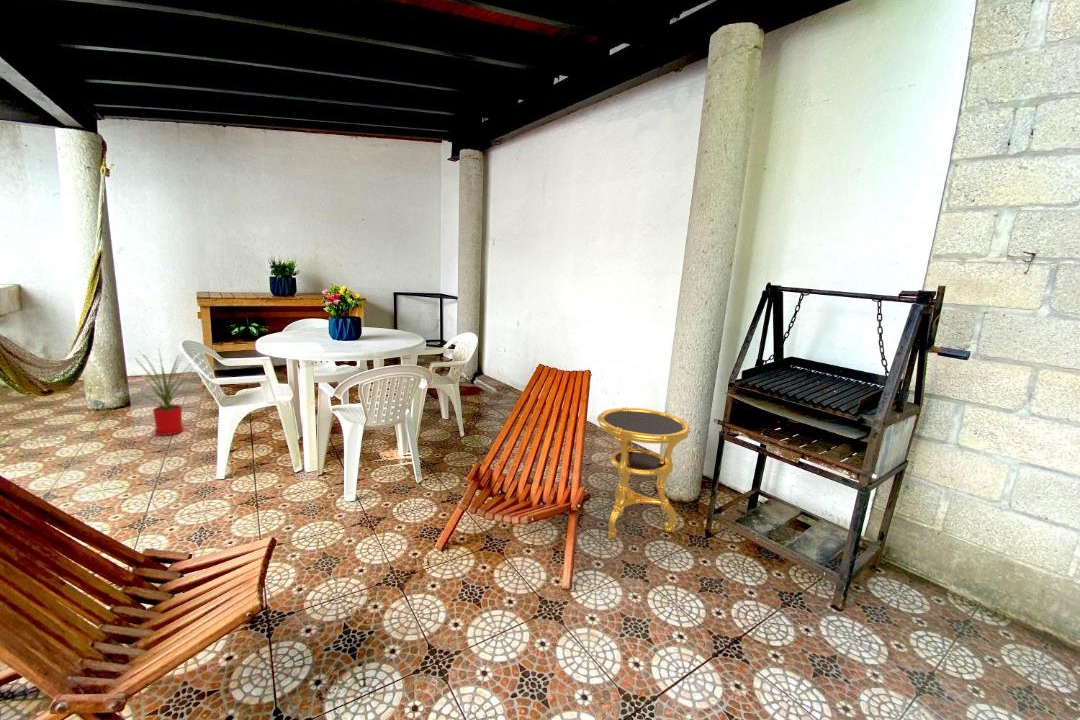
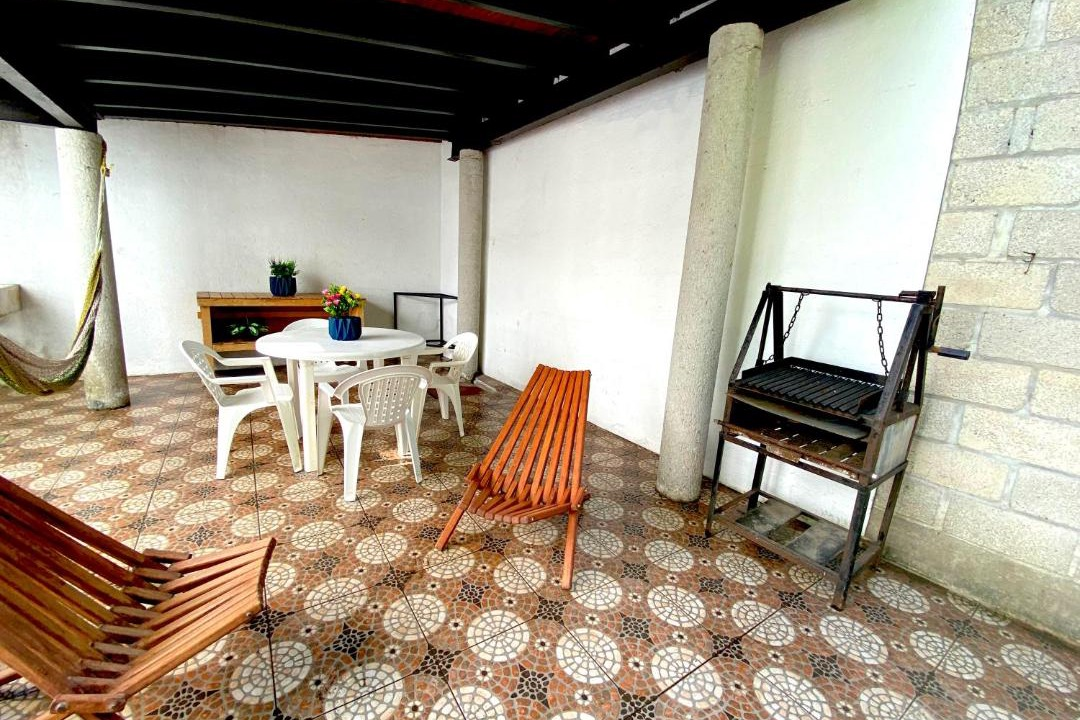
- side table (637, 473)
- house plant (165, 392)
